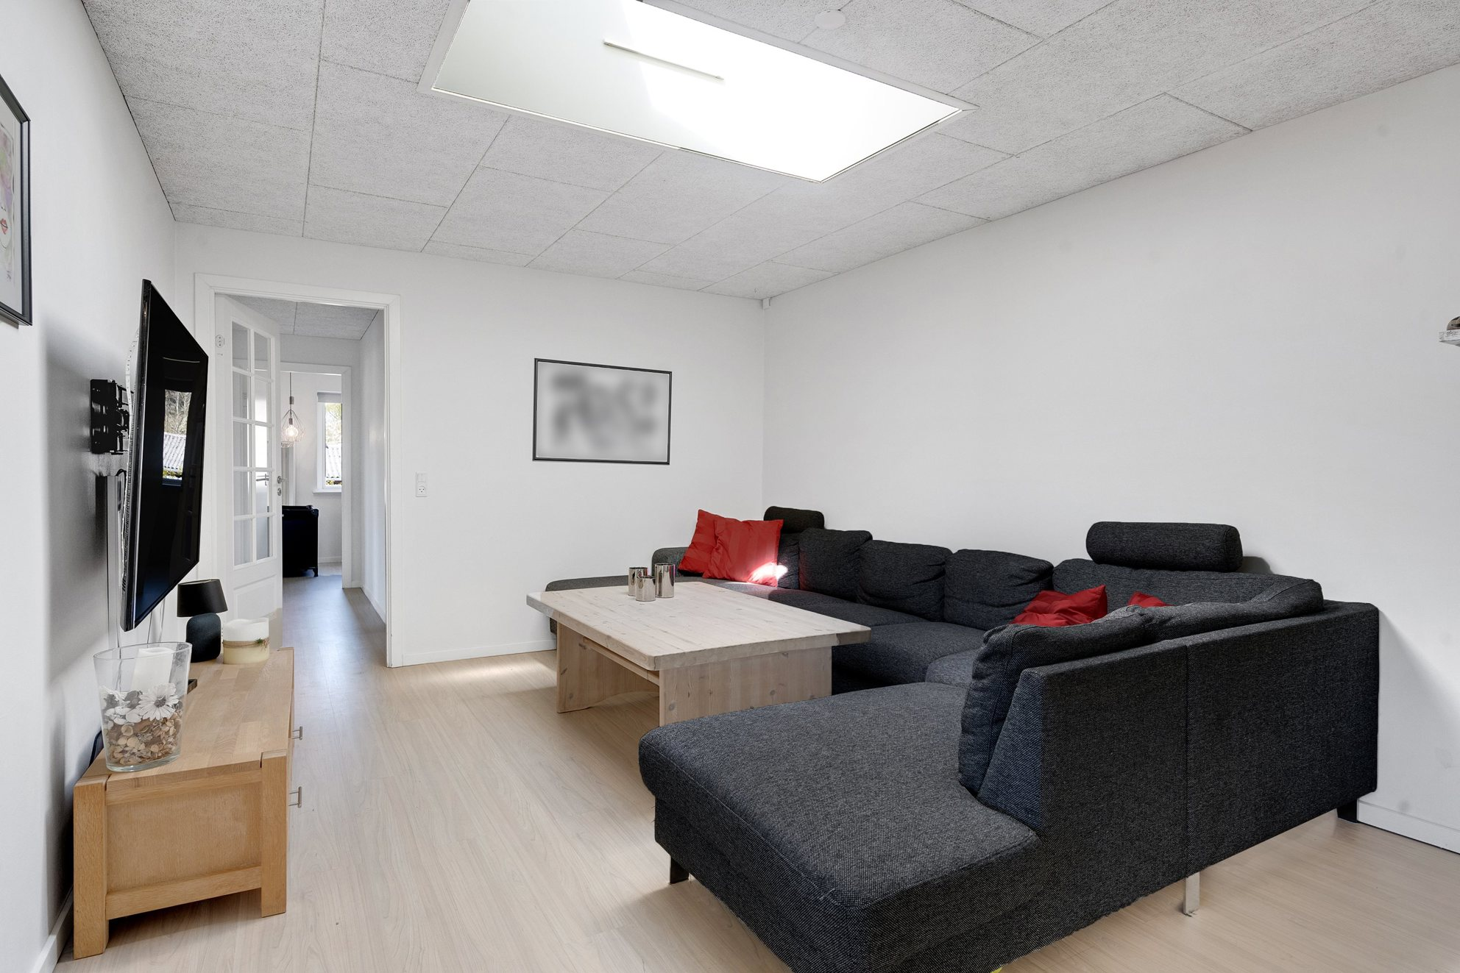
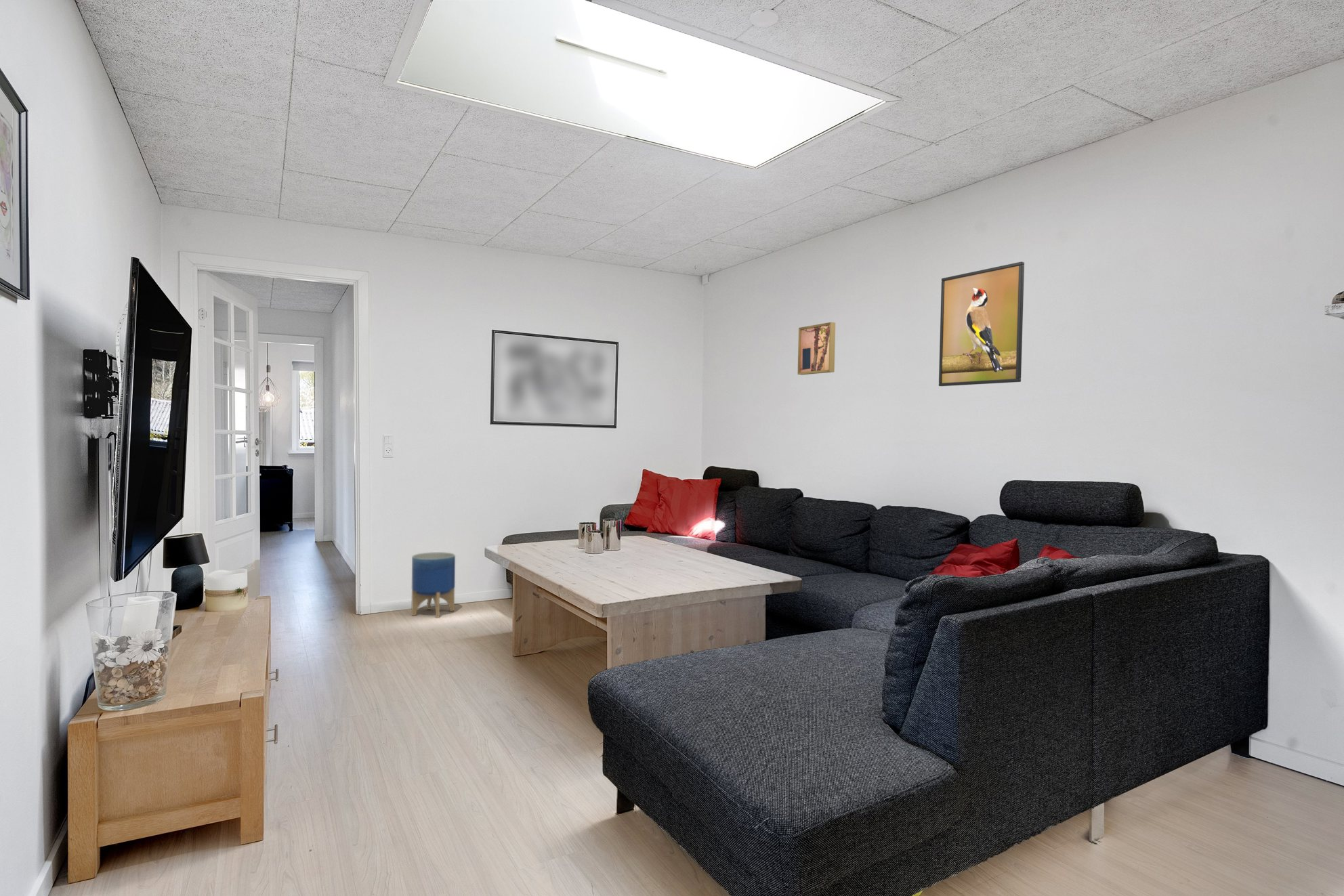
+ wall art (816, 349)
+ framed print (979, 327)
+ planter (433, 584)
